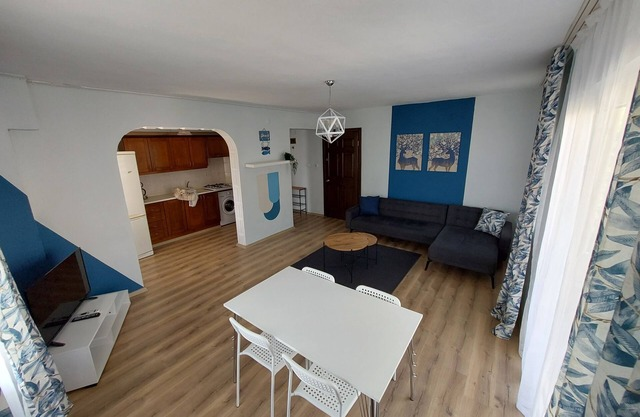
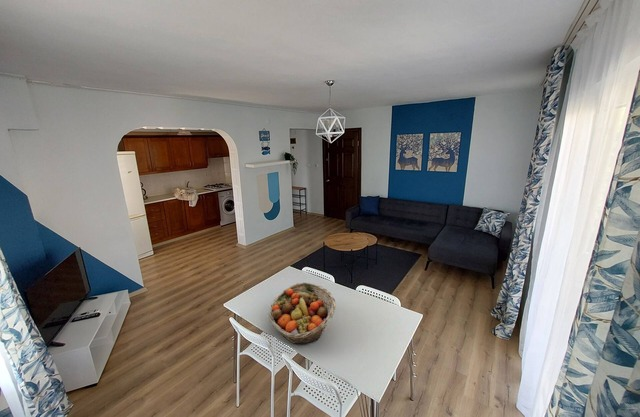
+ fruit basket (302, 311)
